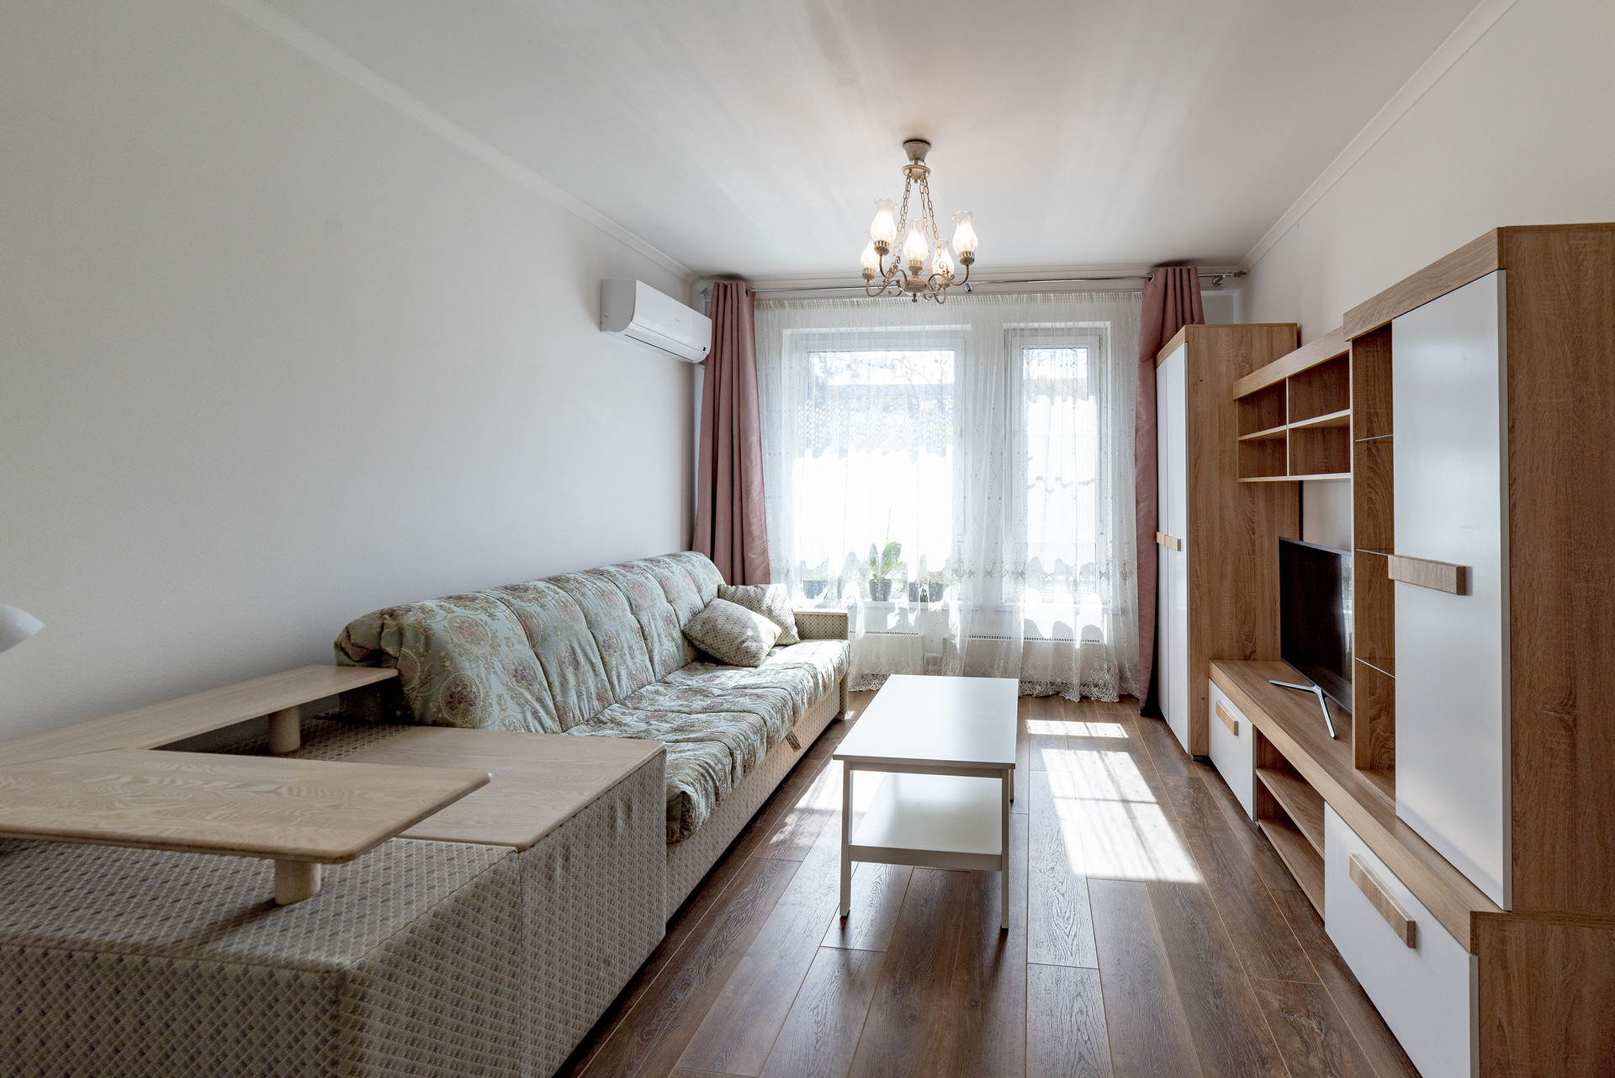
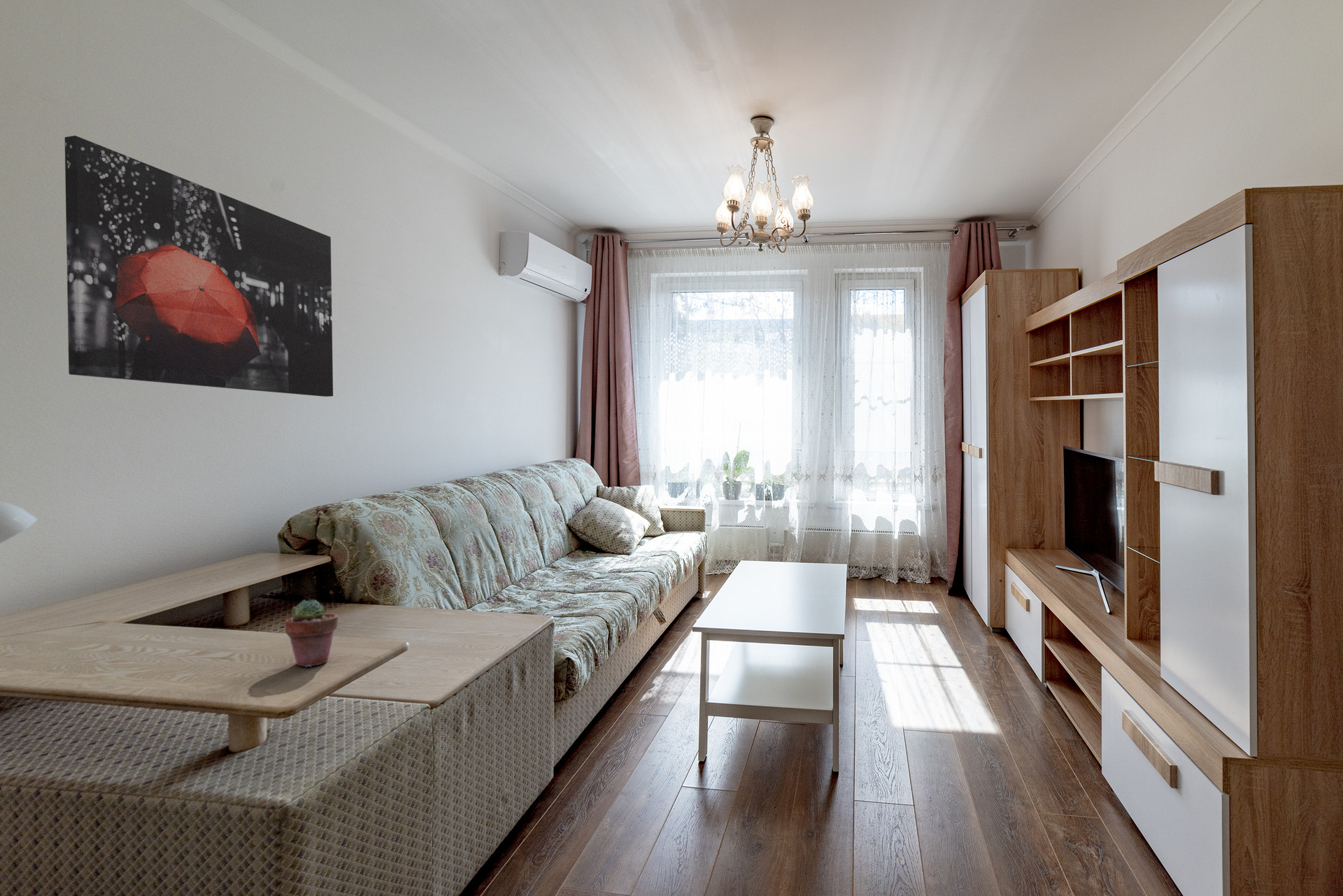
+ potted succulent (311, 630)
+ wall art (225, 292)
